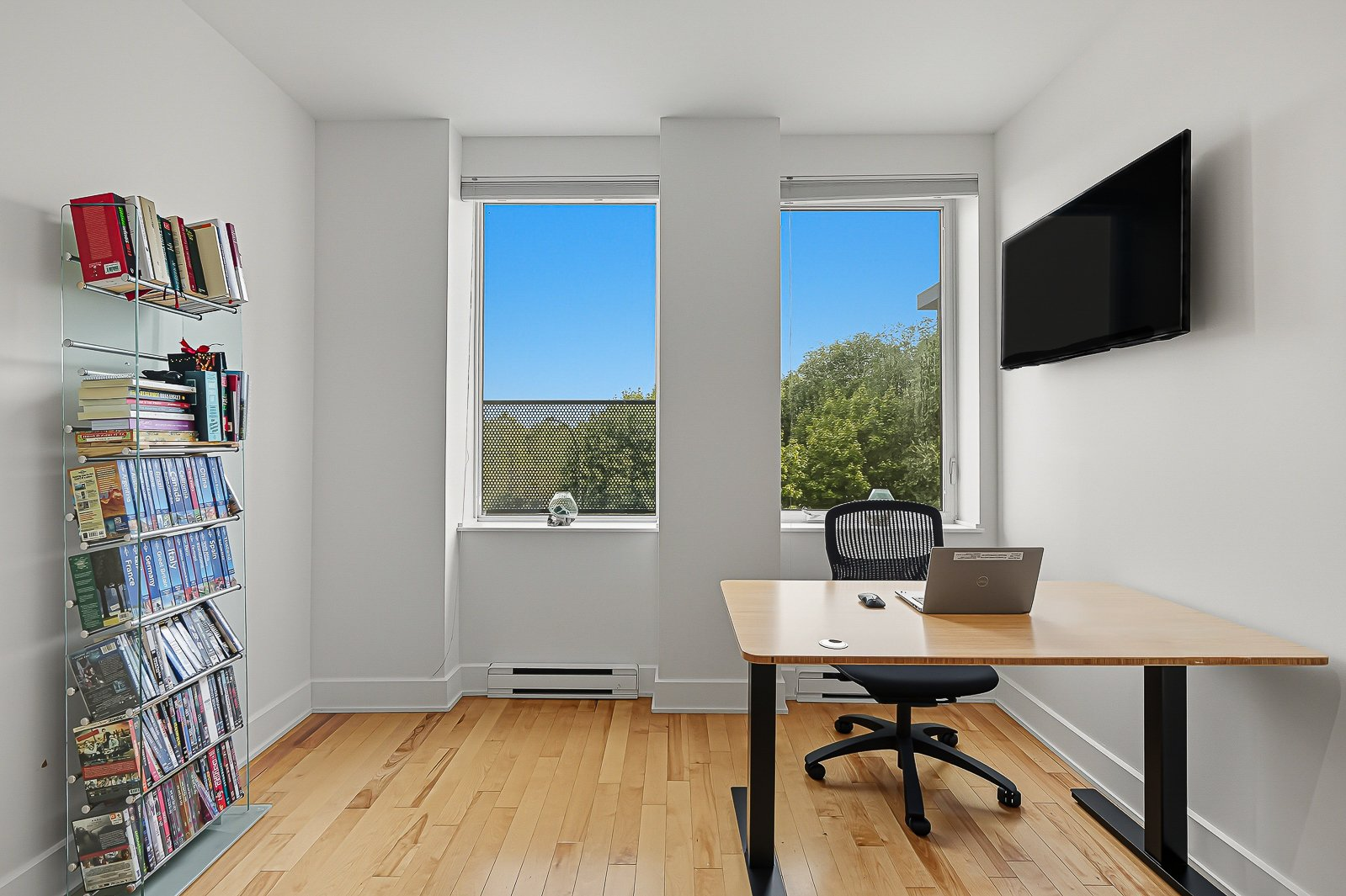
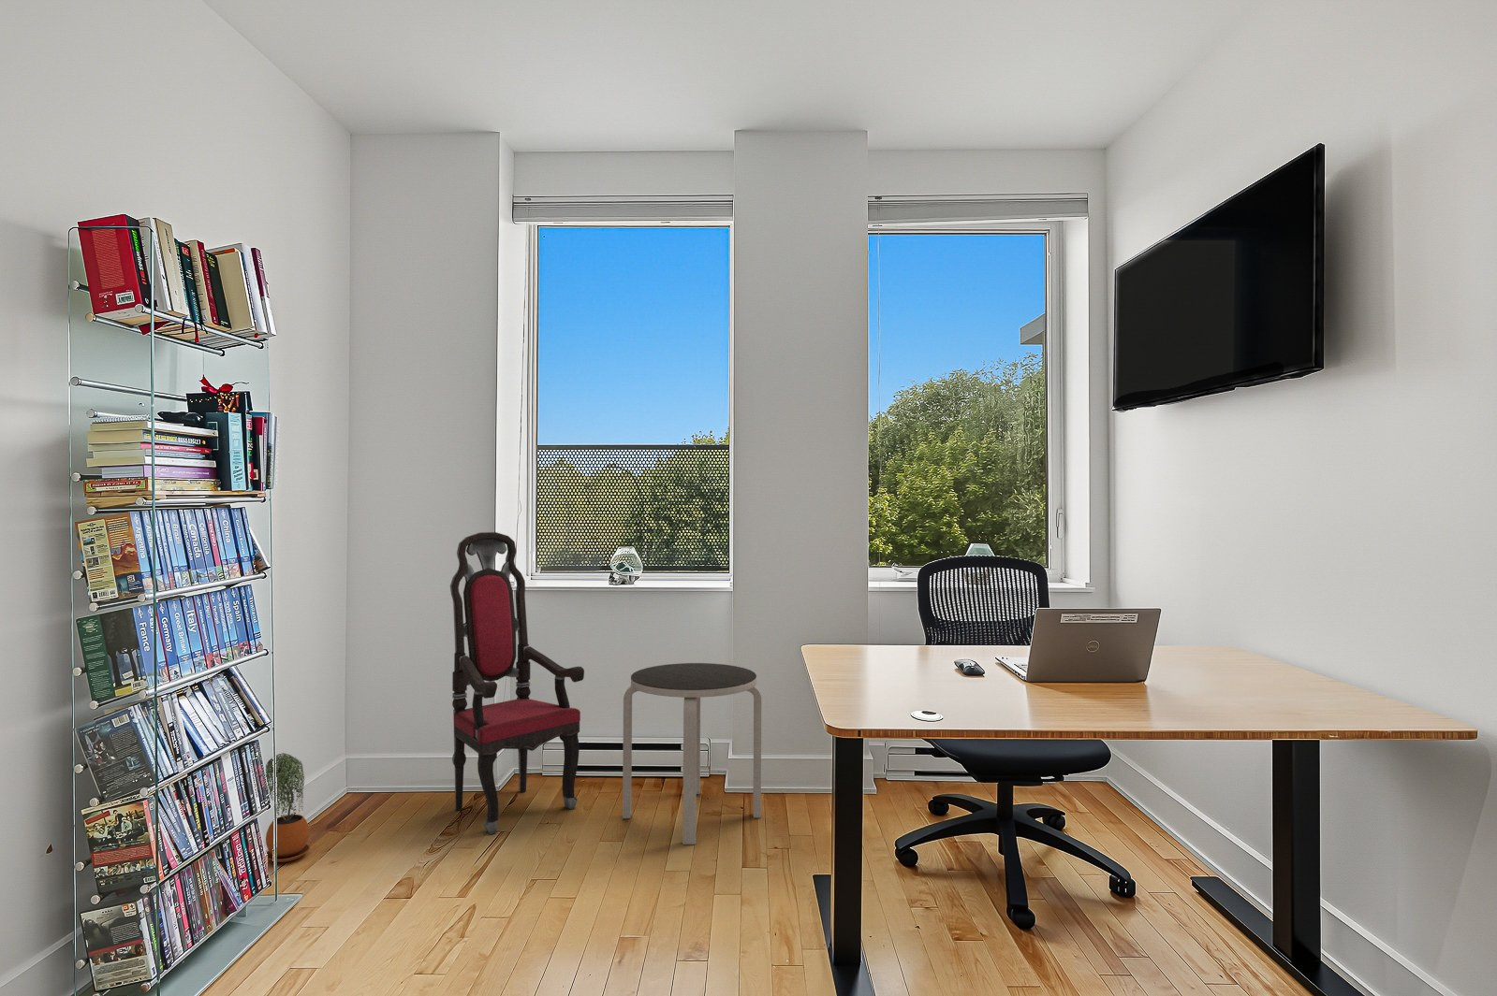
+ side table (692, 746)
+ potted plant (284, 807)
+ armchair (514, 671)
